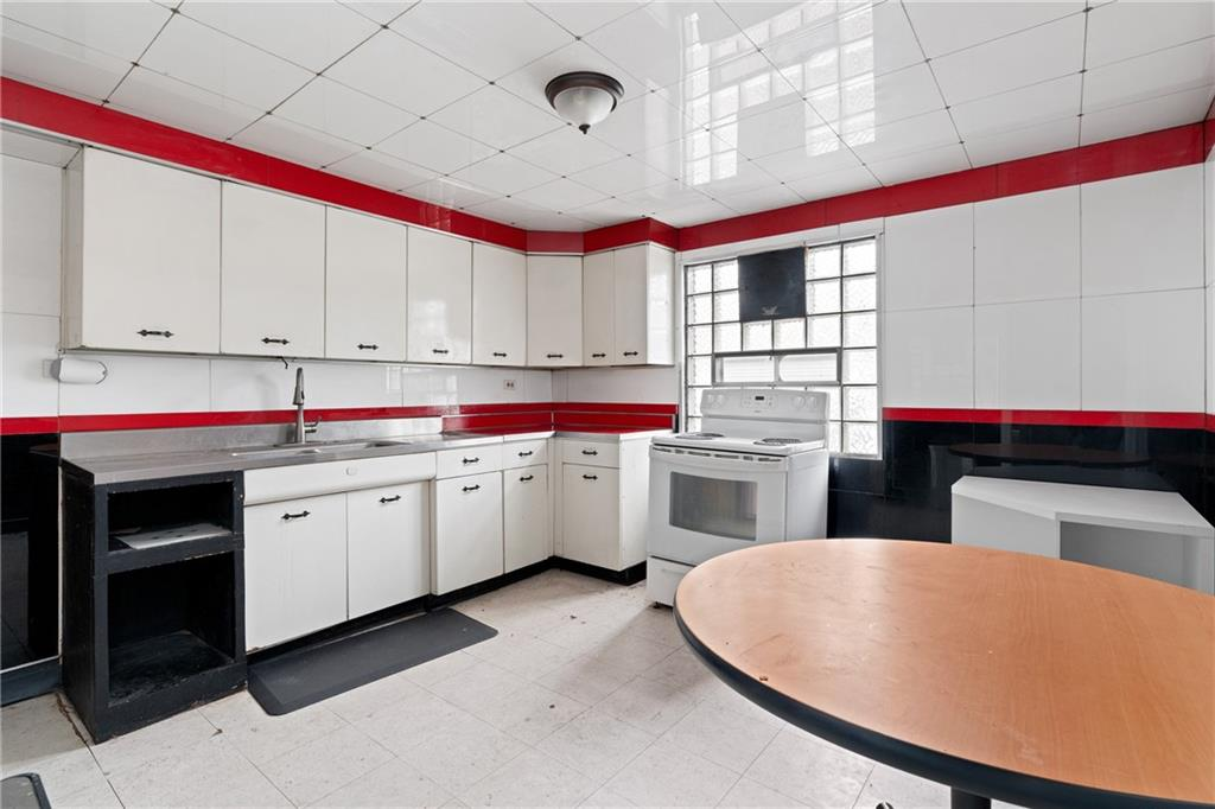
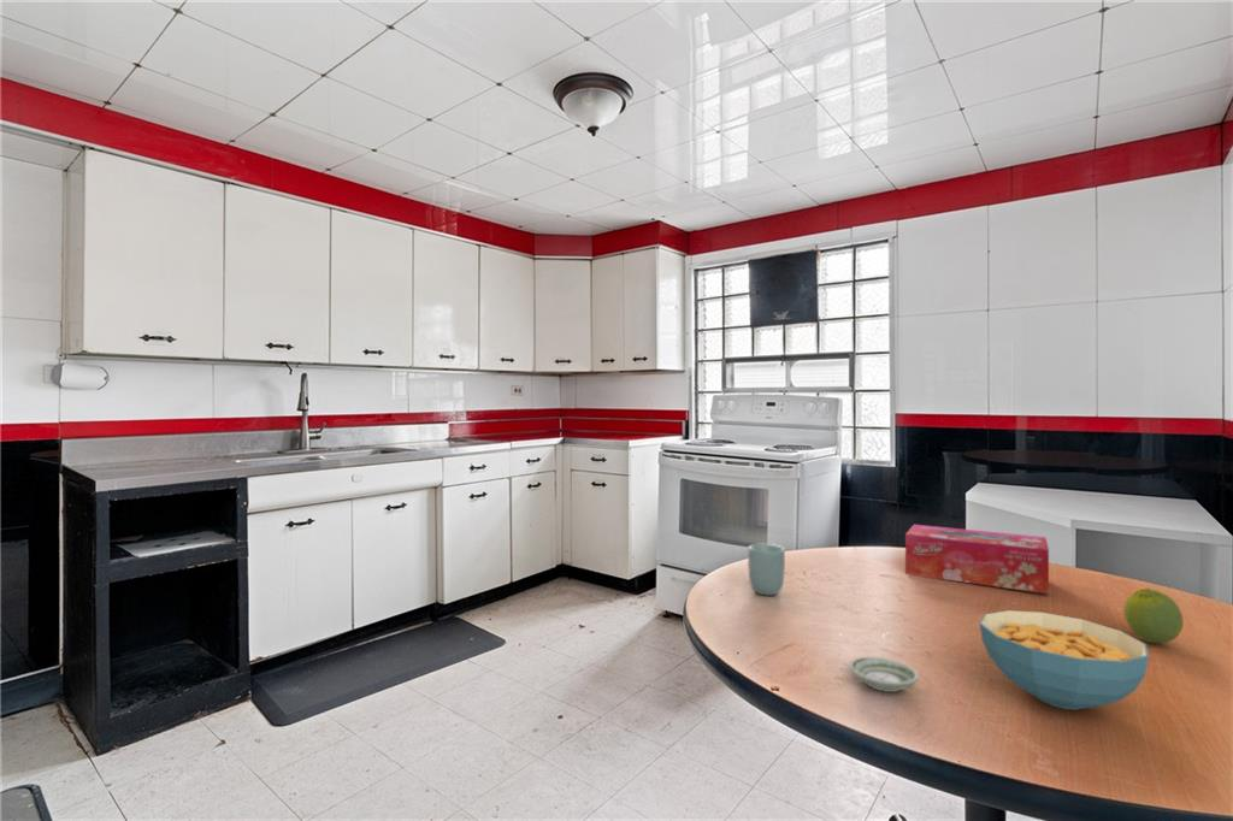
+ cereal bowl (1058, 666)
+ cup (766, 569)
+ fruit (1152, 615)
+ saucer (883, 677)
+ tissue box (974, 555)
